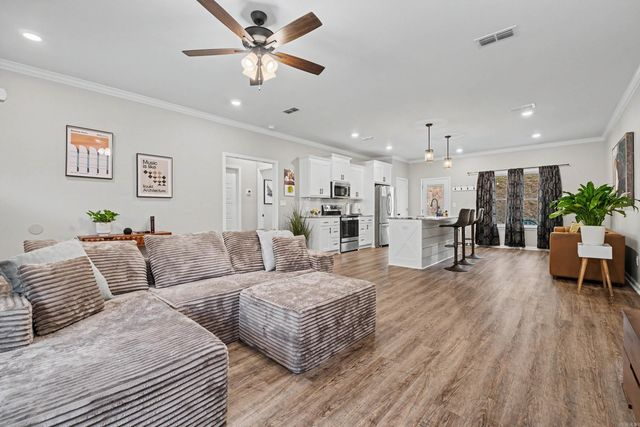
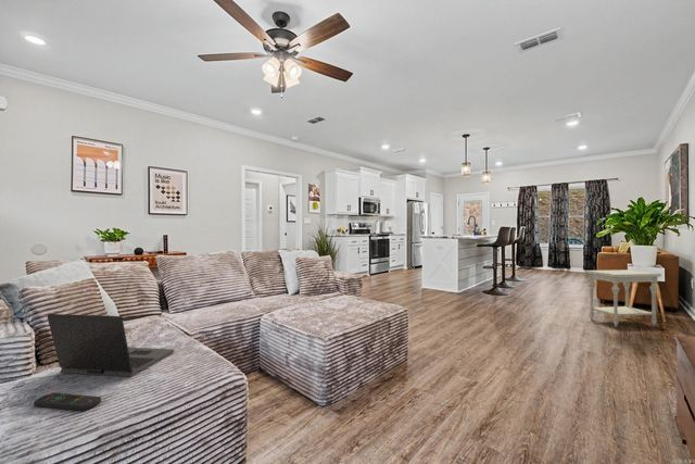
+ laptop (116, 335)
+ side table (617, 297)
+ remote control (67, 401)
